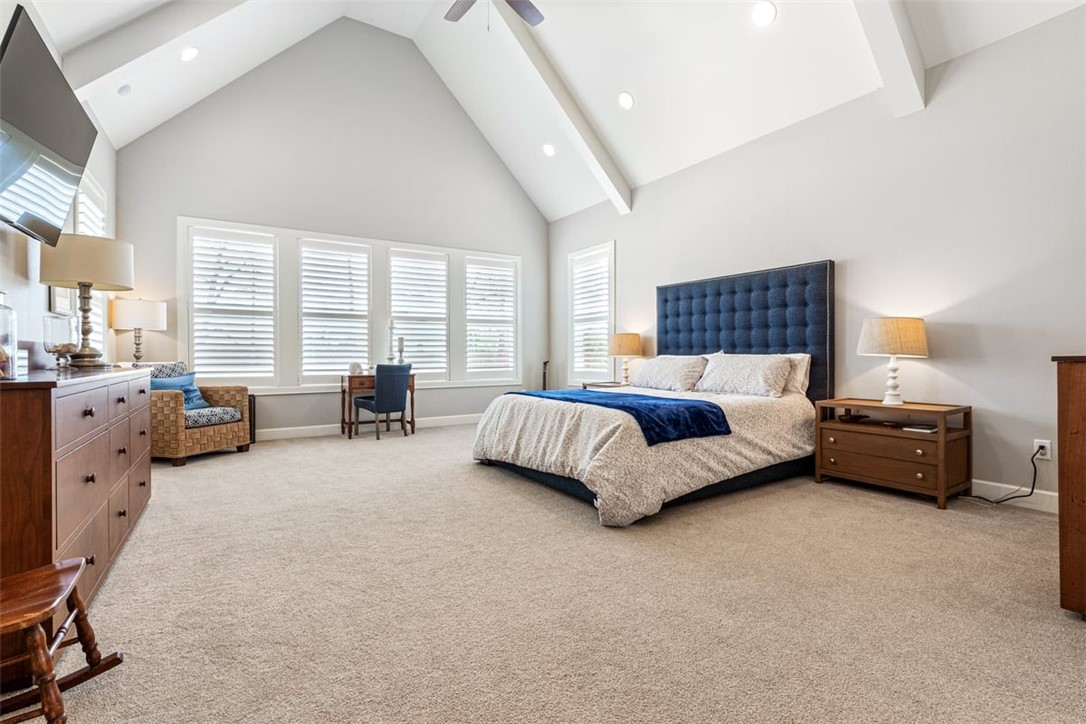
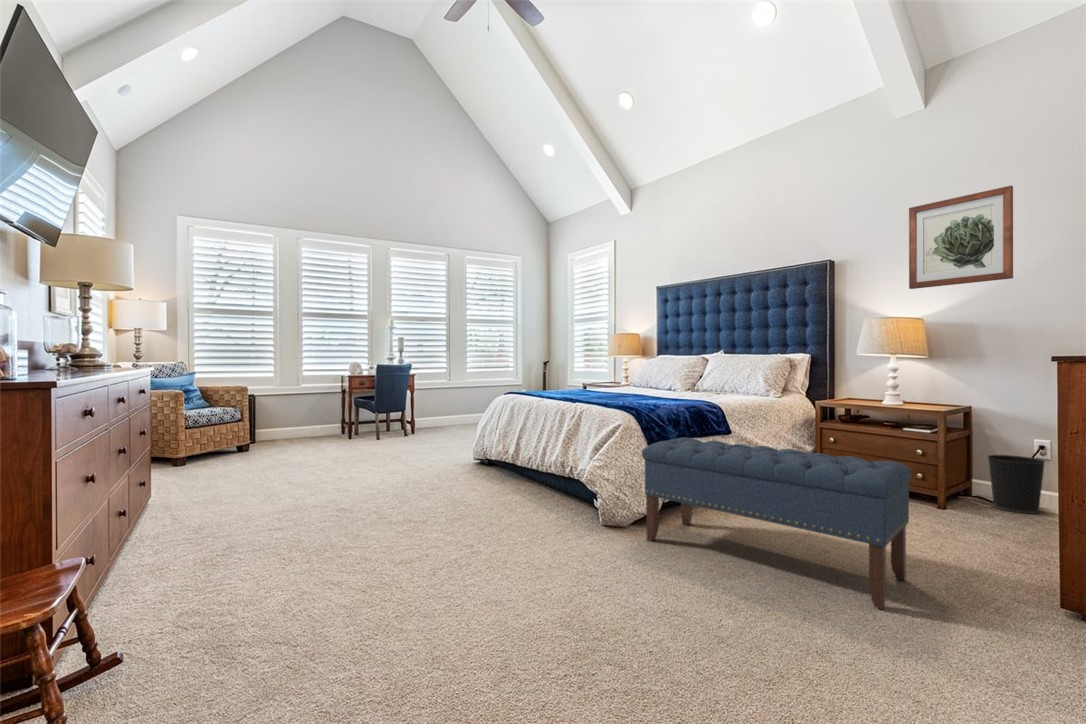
+ wall art (957, 240)
+ wastebasket (1015, 483)
+ bench (763, 503)
